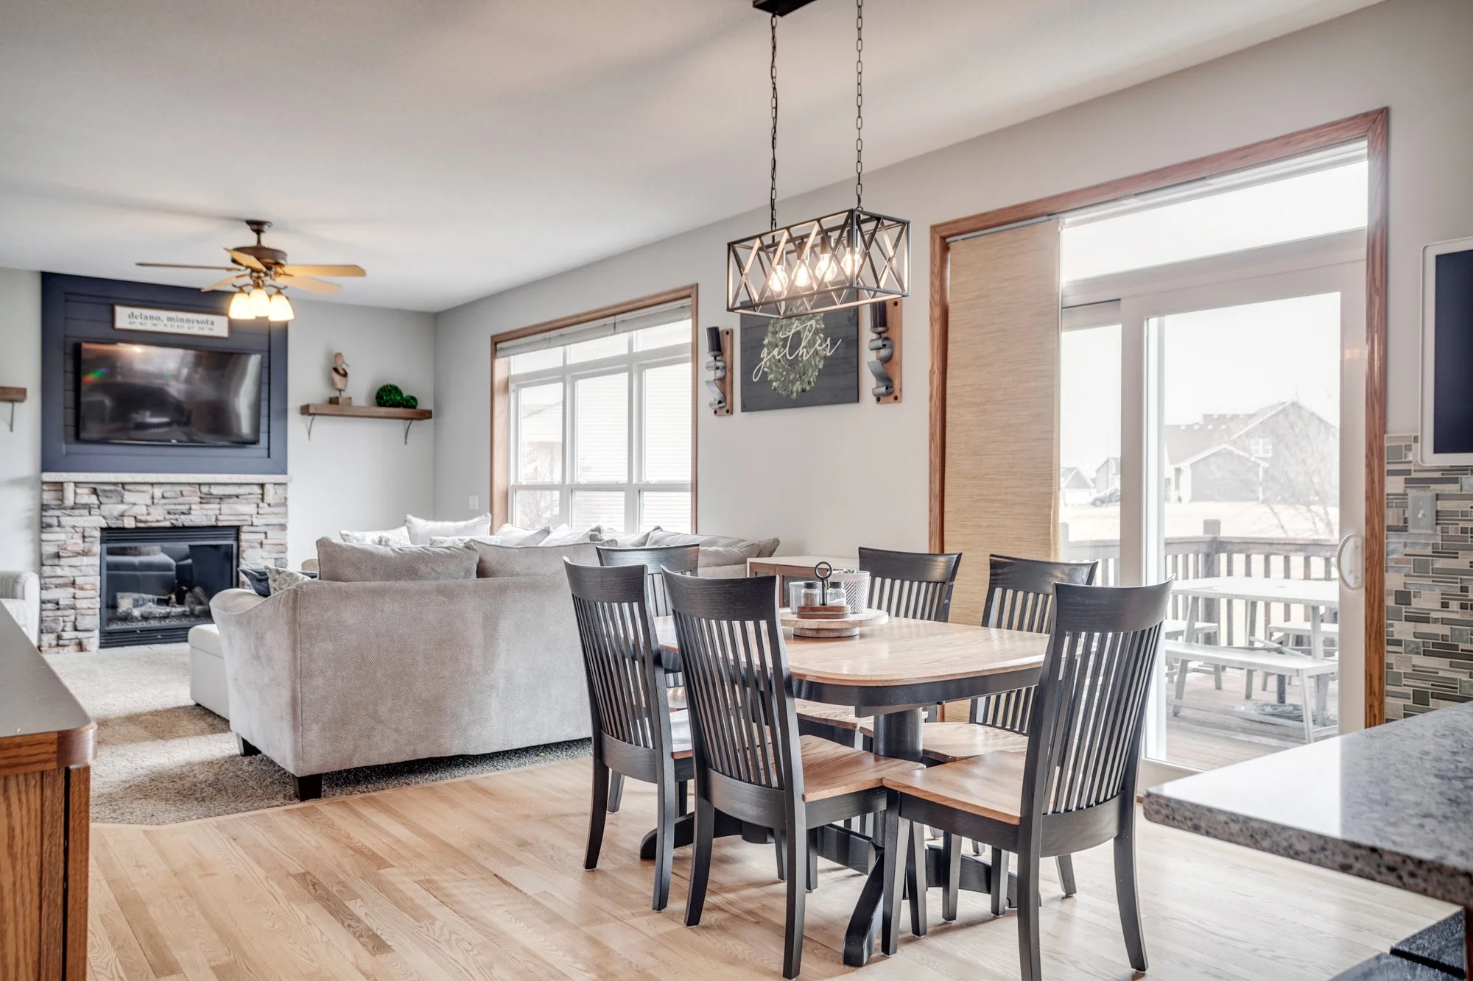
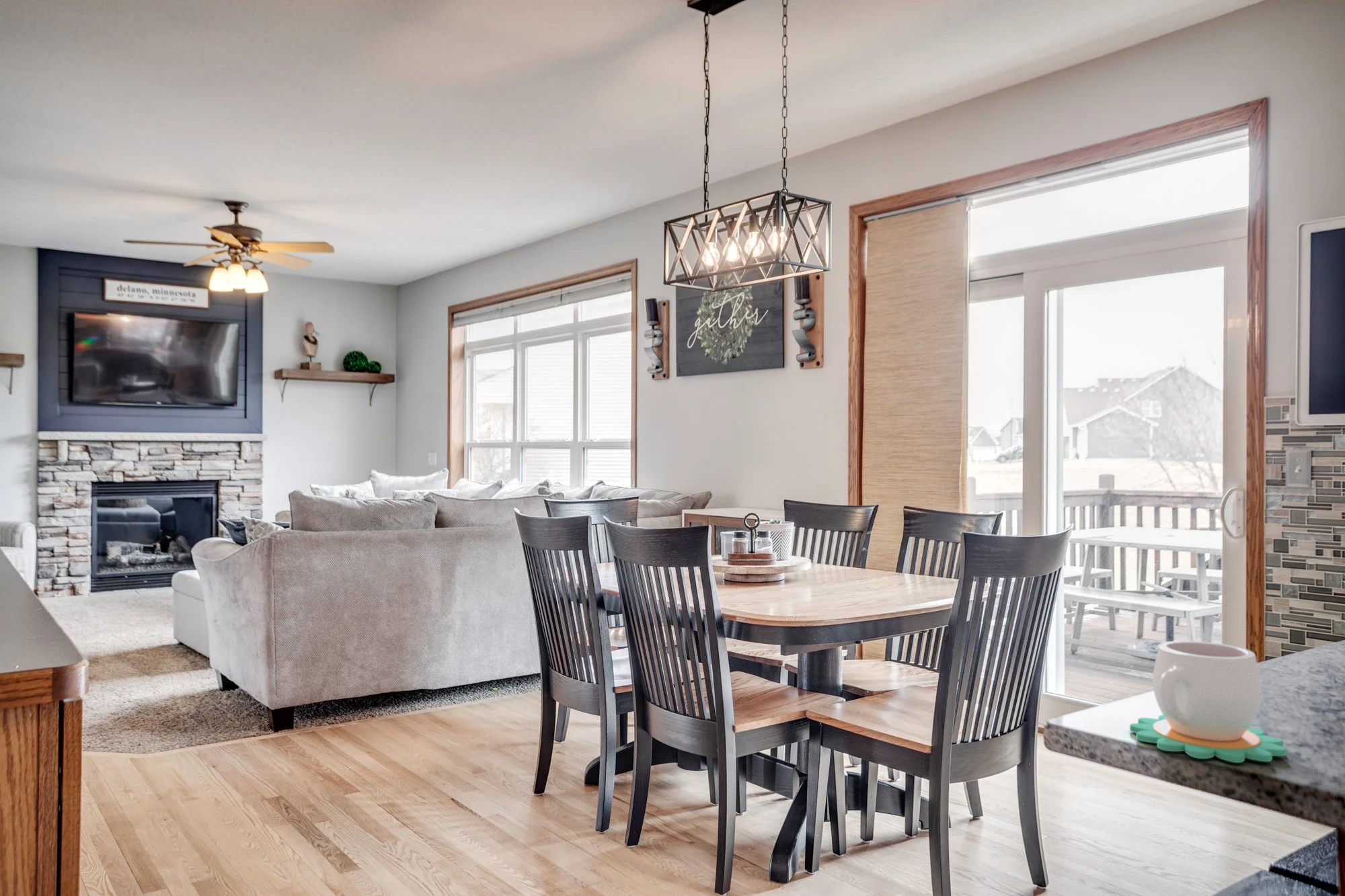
+ mug (1202, 695)
